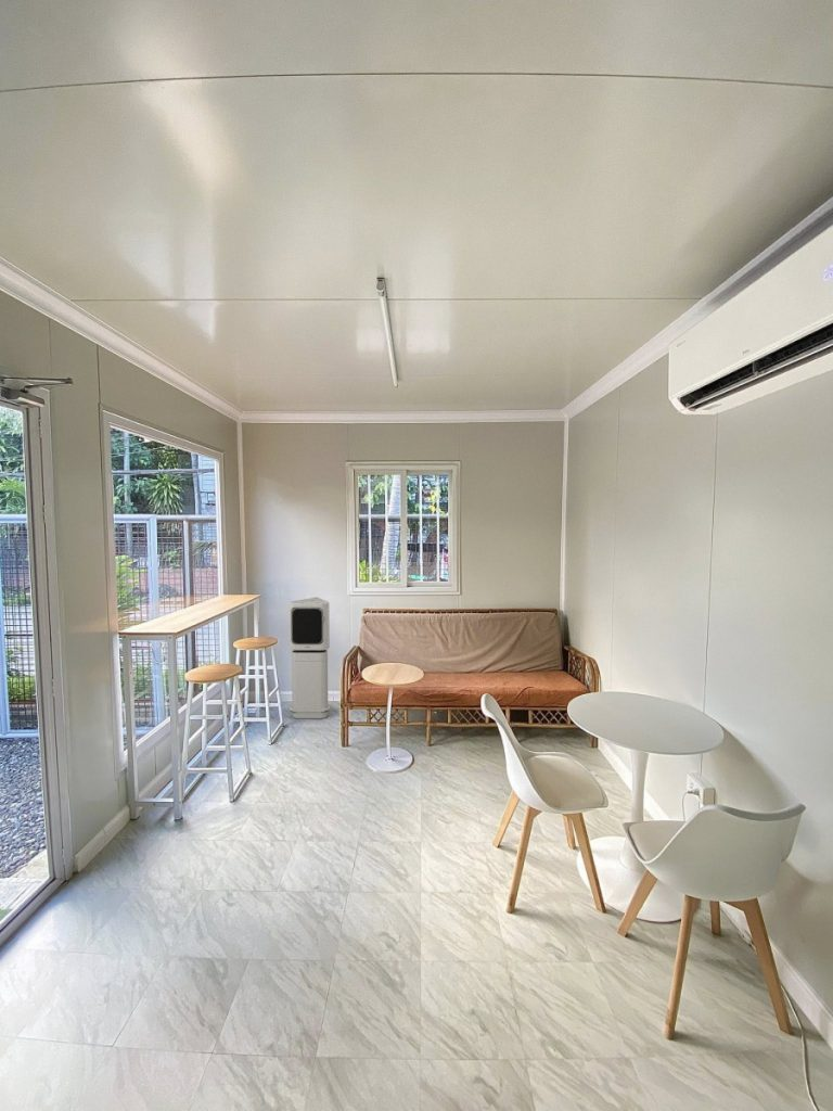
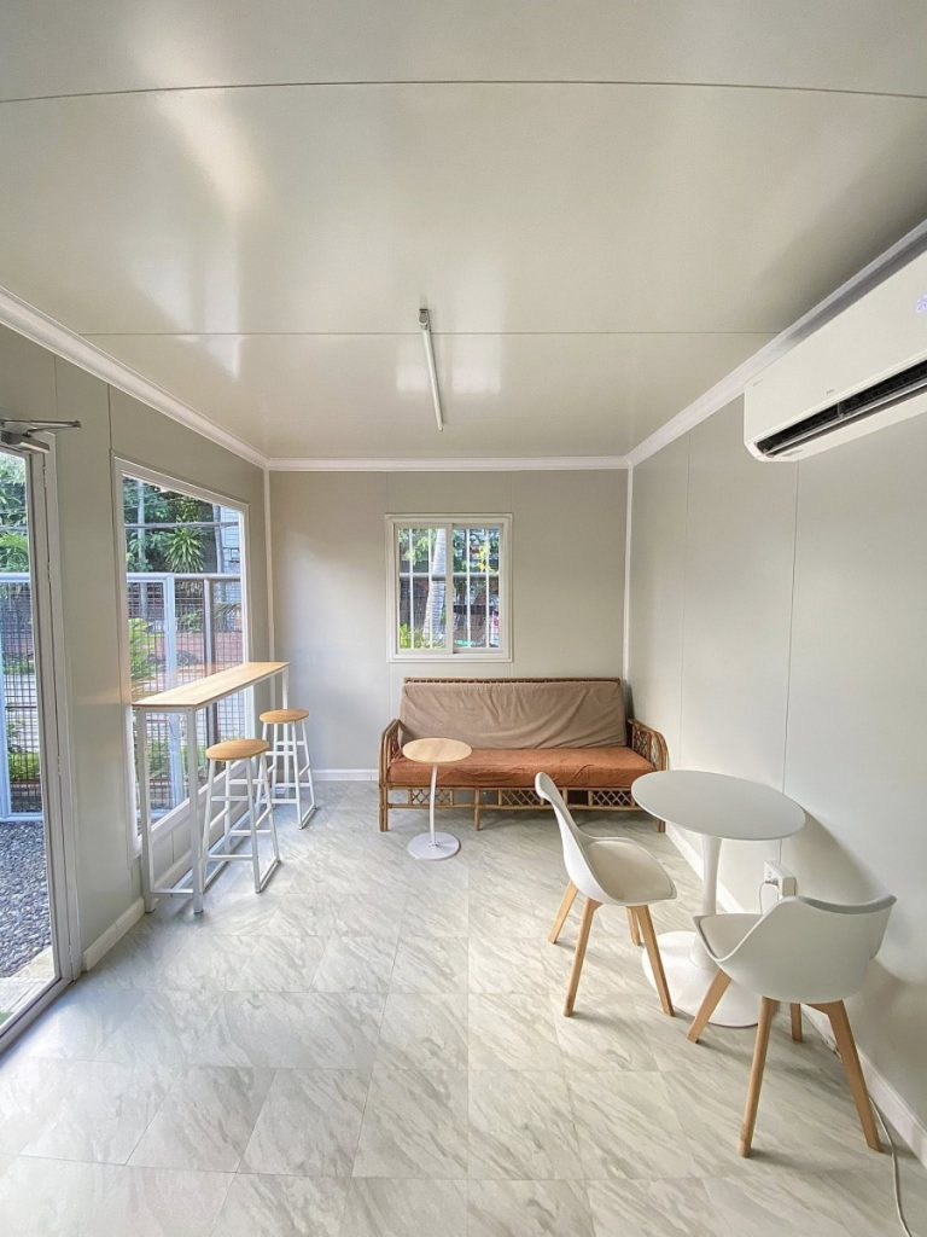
- air purifier (312, 655)
